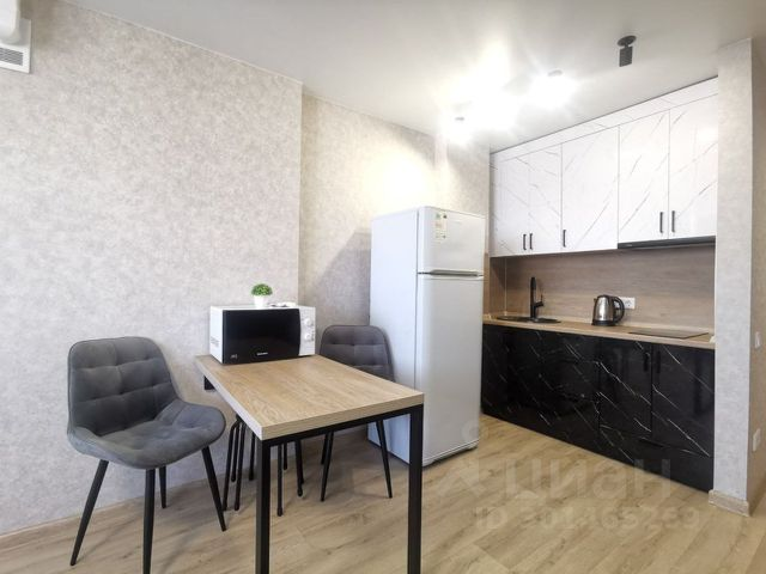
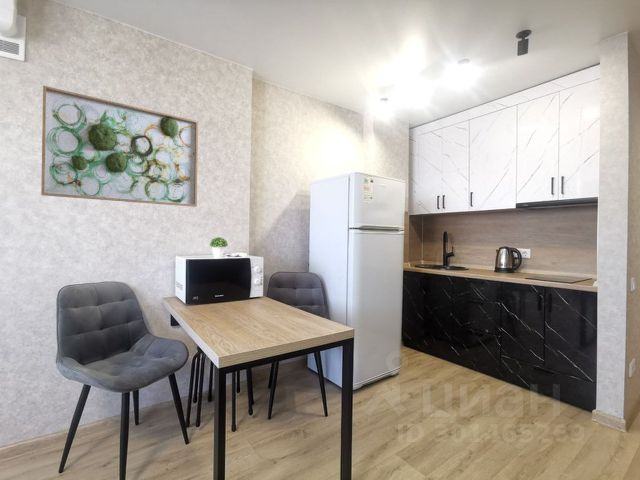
+ wall art (129, 153)
